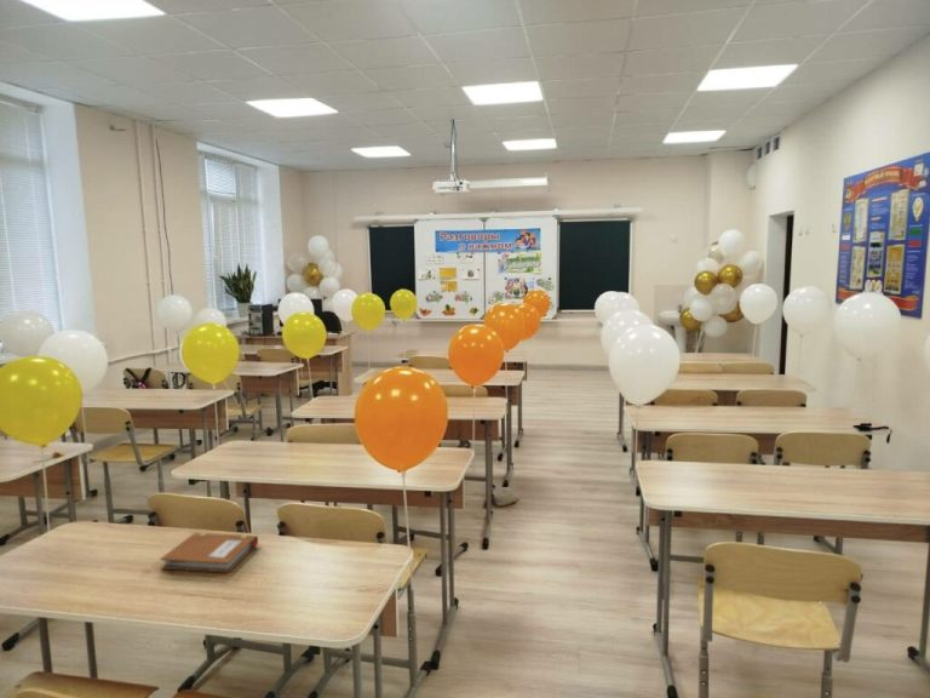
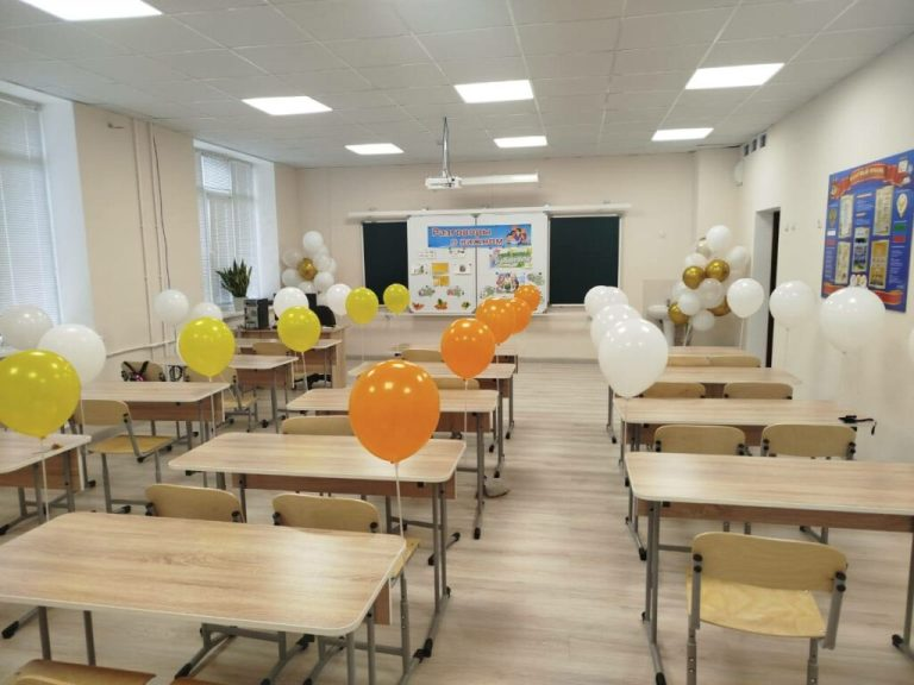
- notebook (213, 550)
